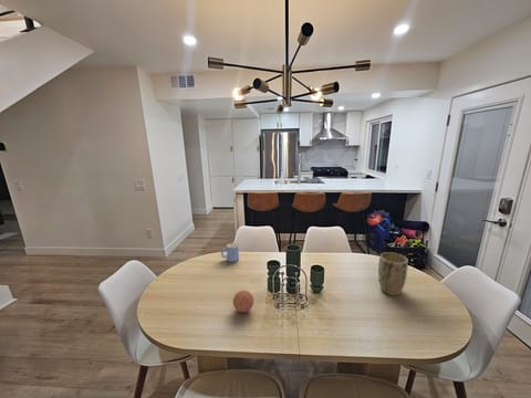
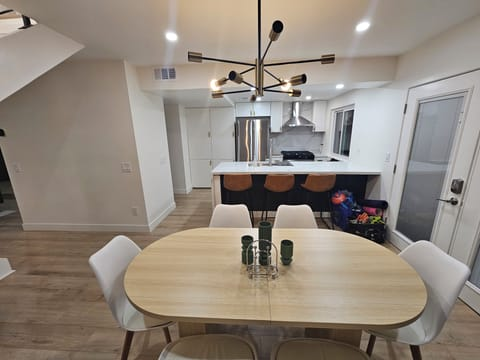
- plant pot (392, 274)
- mug (230, 252)
- decorative ball (243, 301)
